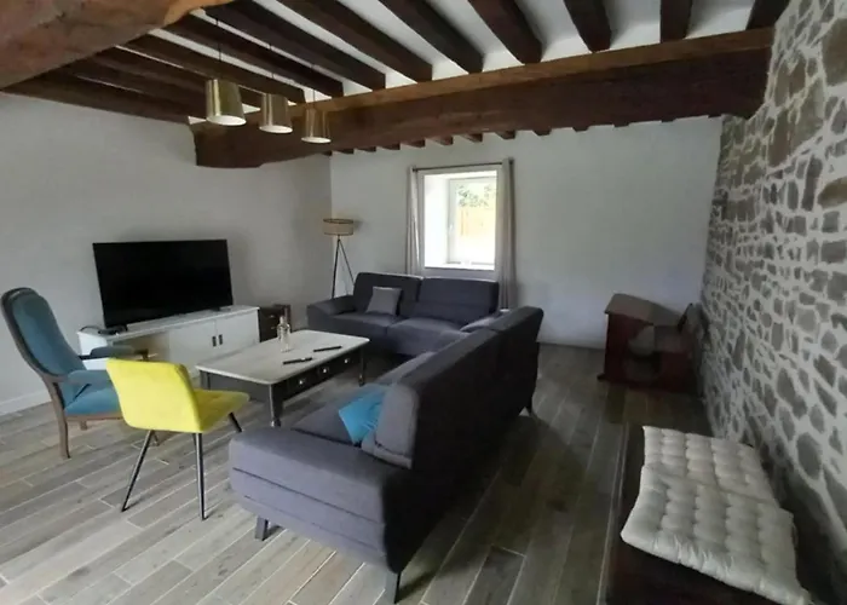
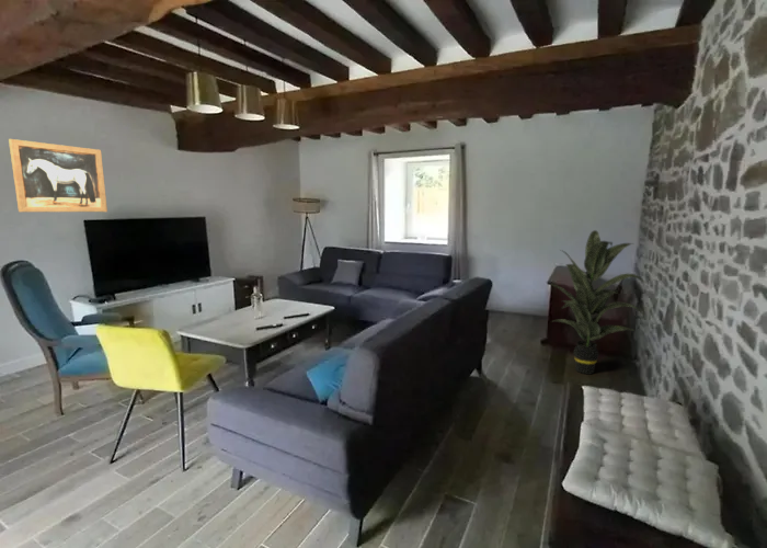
+ indoor plant (593, 301)
+ wall art (62, 179)
